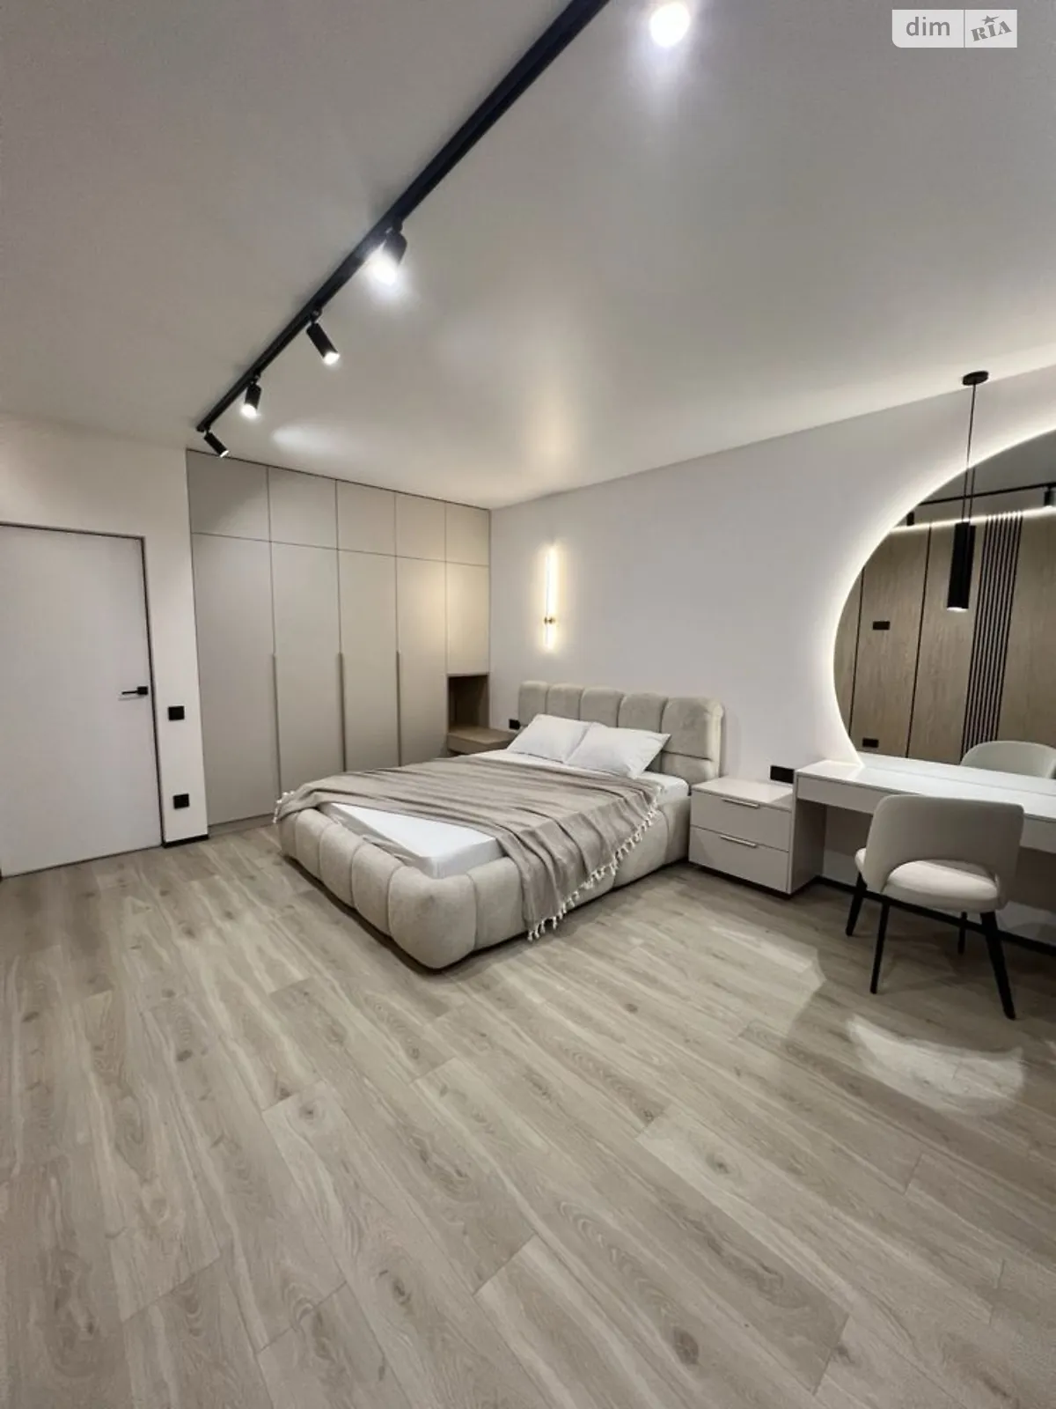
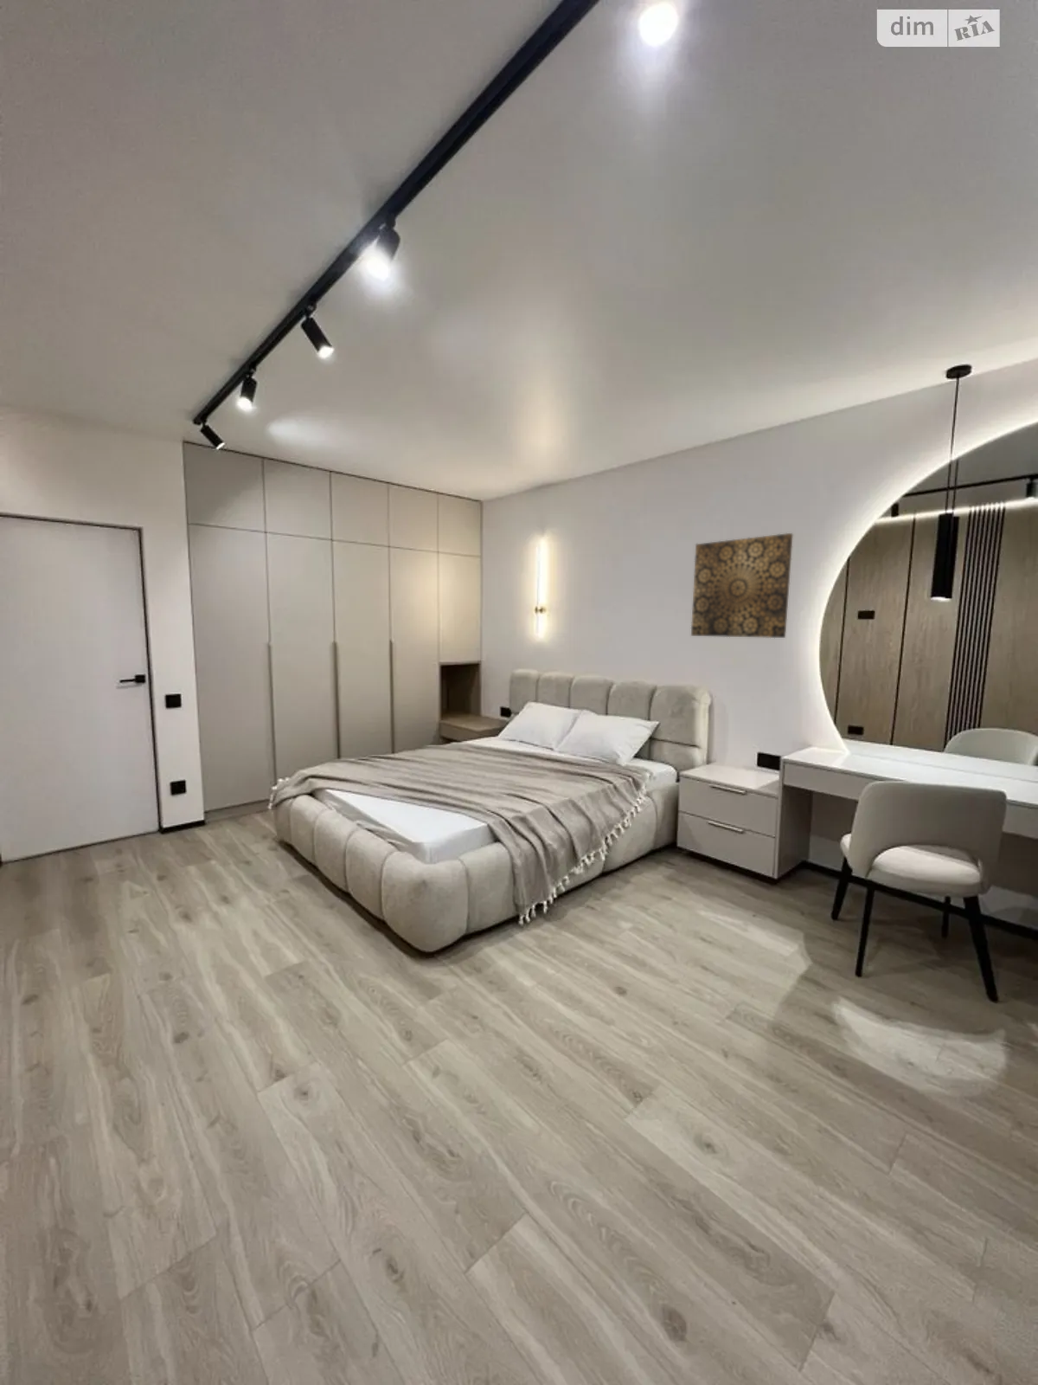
+ wall art (738, 588)
